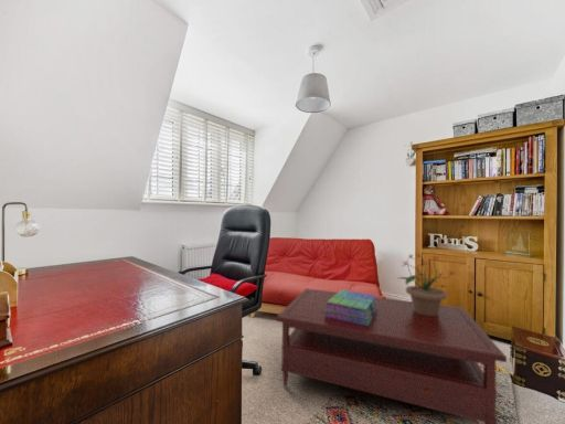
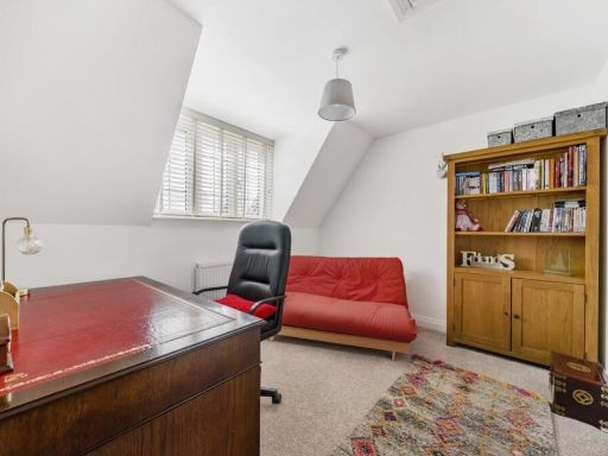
- potted plant (423, 282)
- coffee table (374, 344)
- stack of books (352, 304)
